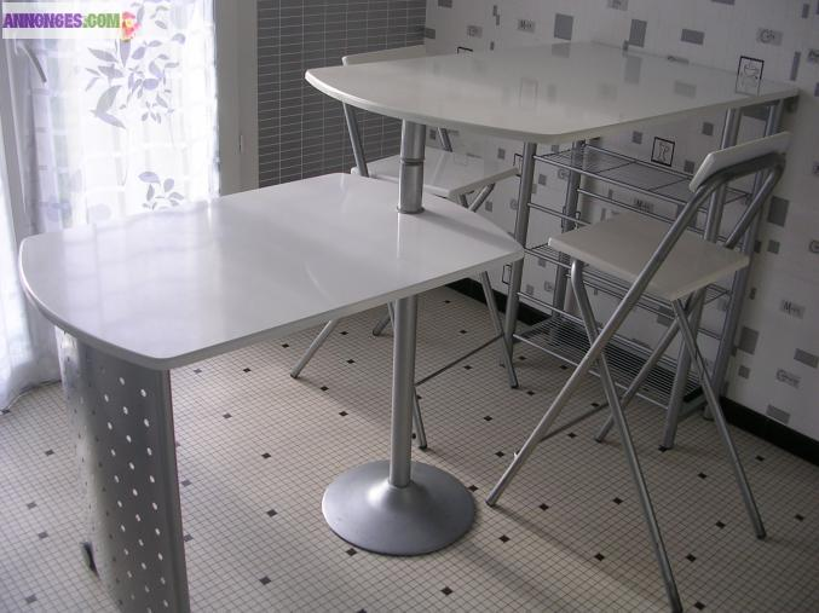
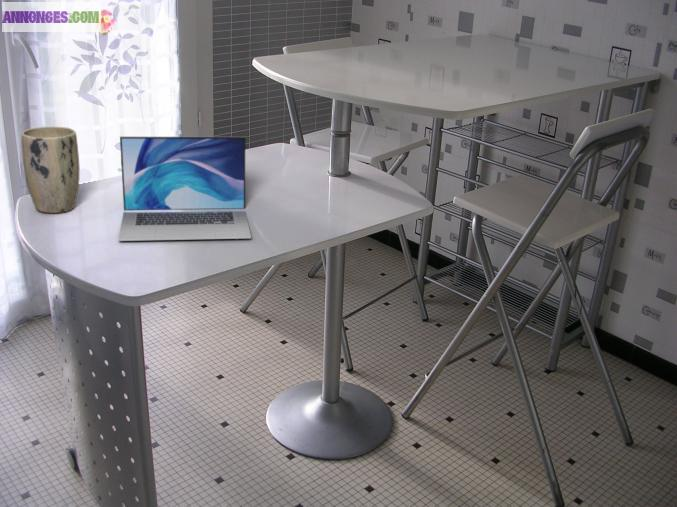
+ laptop (184, 186)
+ plant pot (52, 170)
